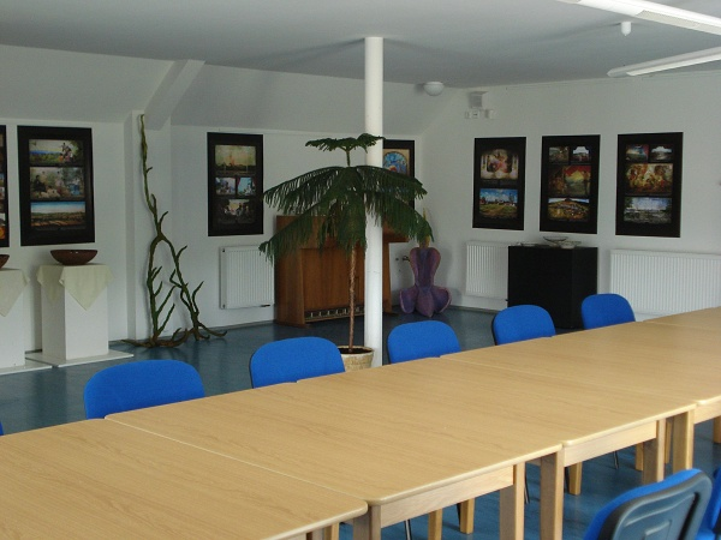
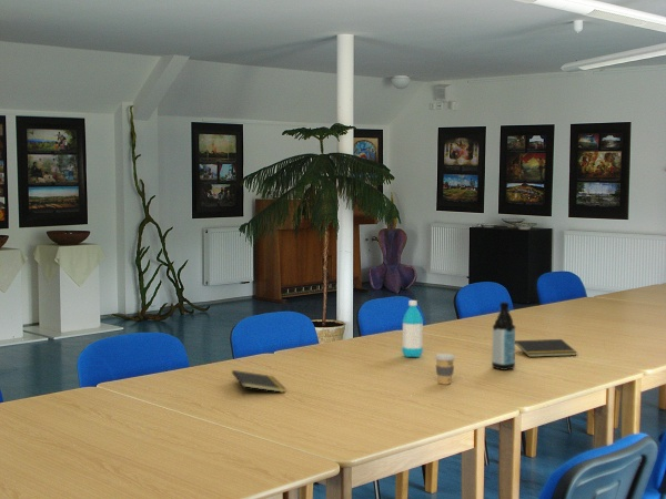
+ coffee cup (444, 368)
+ notepad (258, 380)
+ water bottle (504, 335)
+ water bottle (412, 328)
+ notepad (545, 347)
